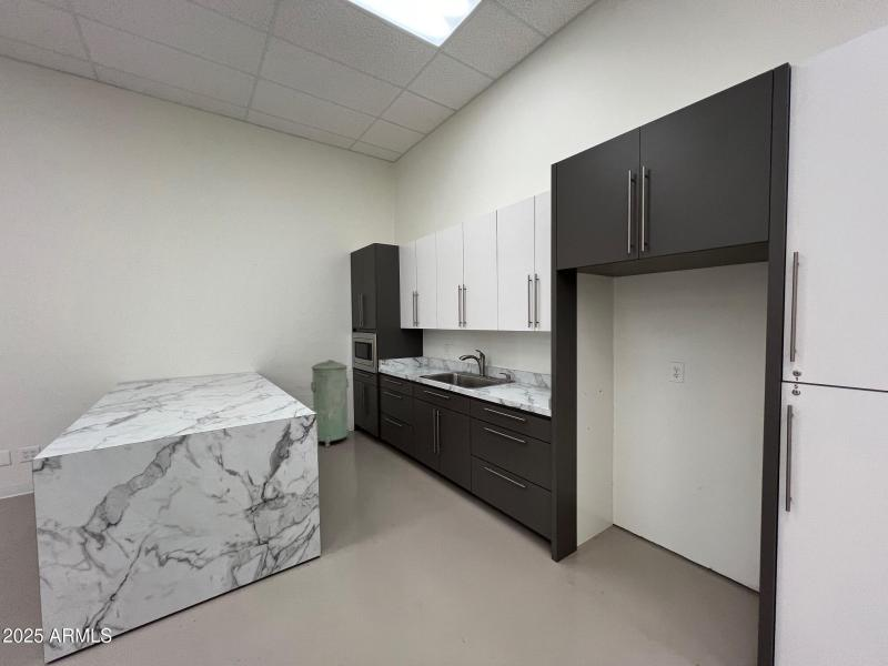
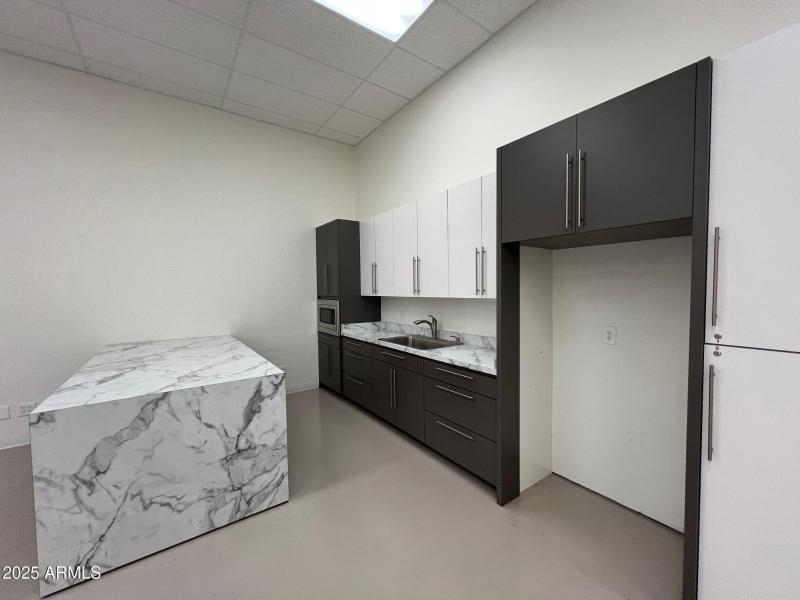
- trash can (330, 400)
